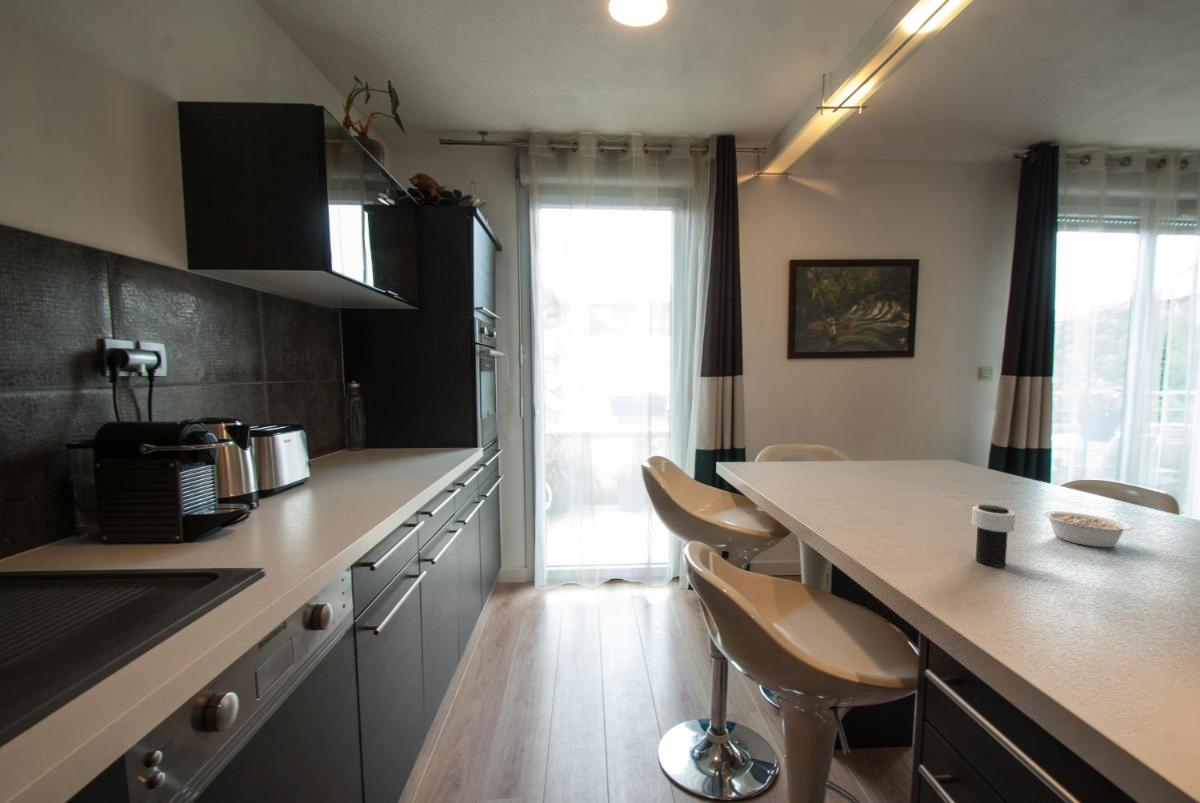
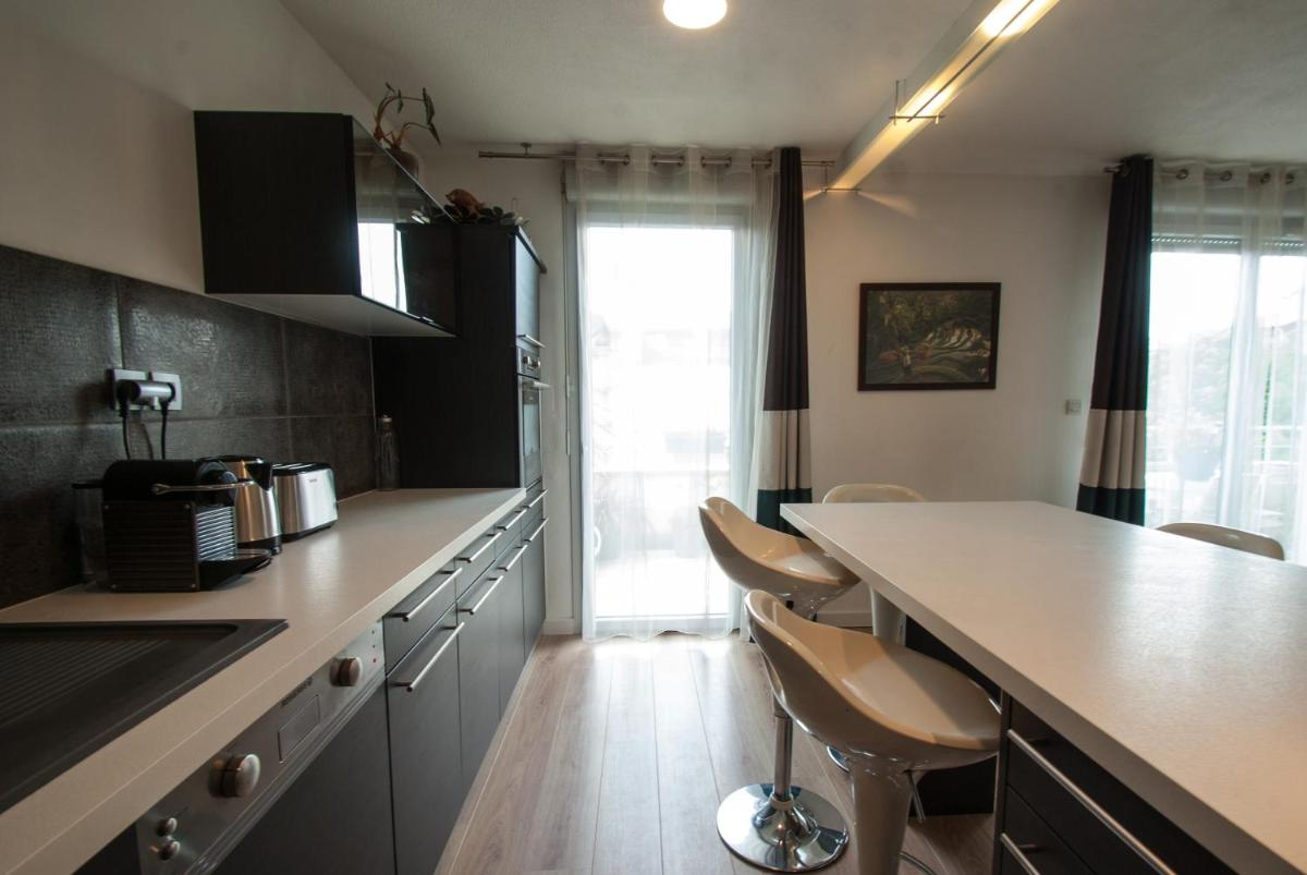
- legume (1088, 528)
- cup (991, 535)
